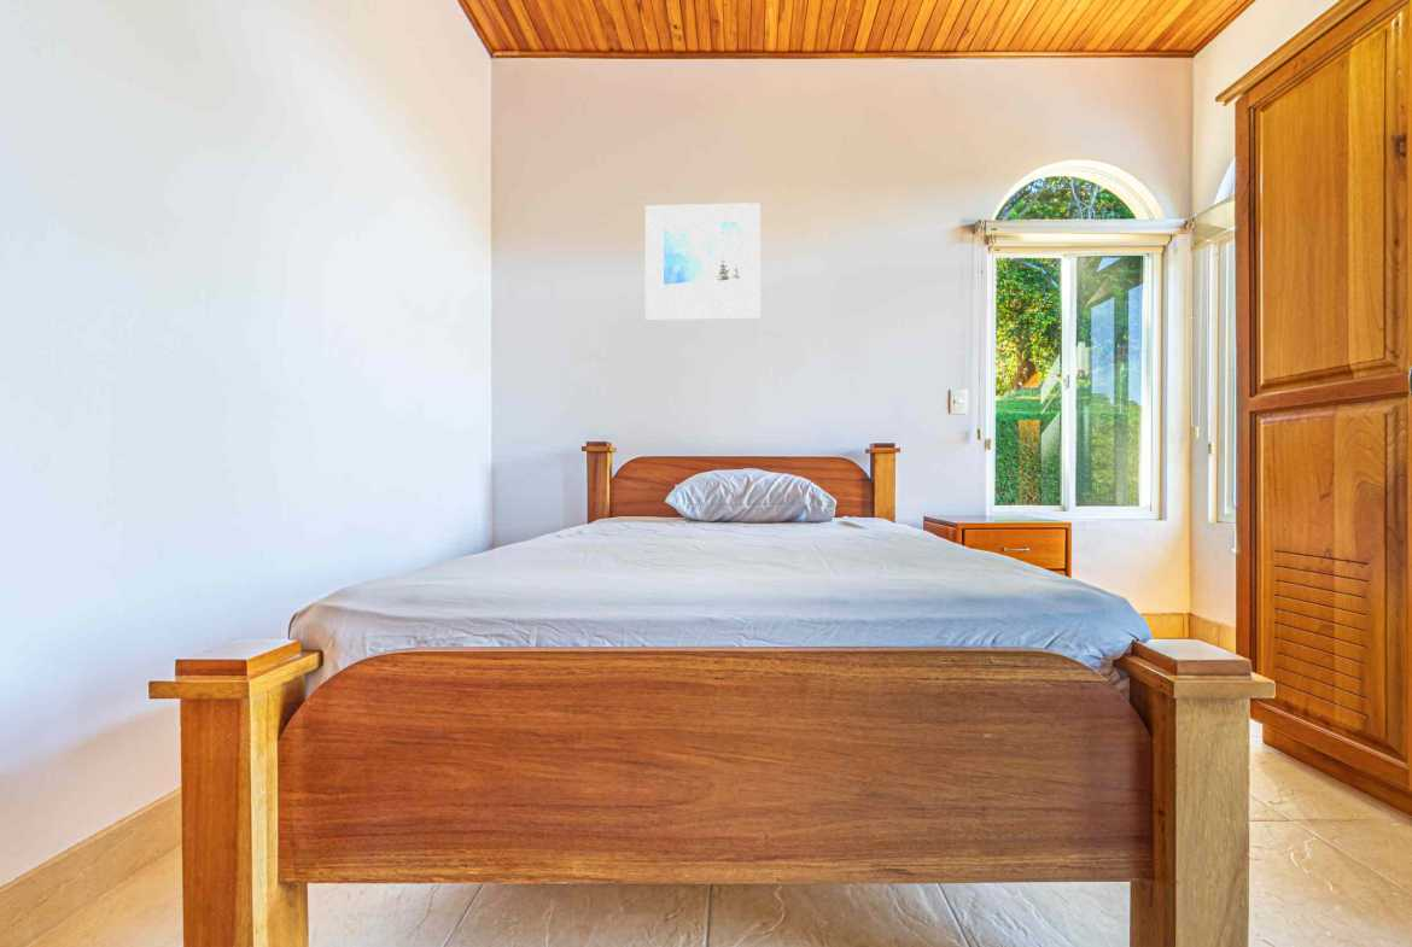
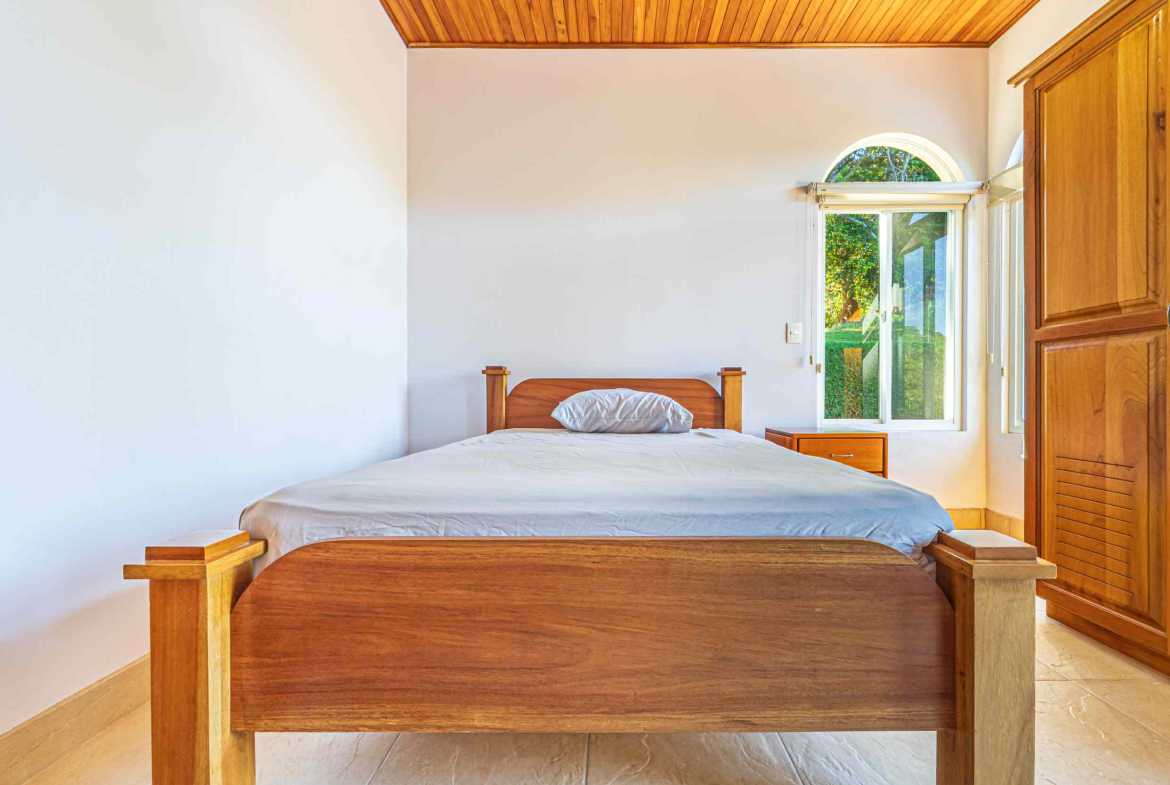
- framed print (702, 262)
